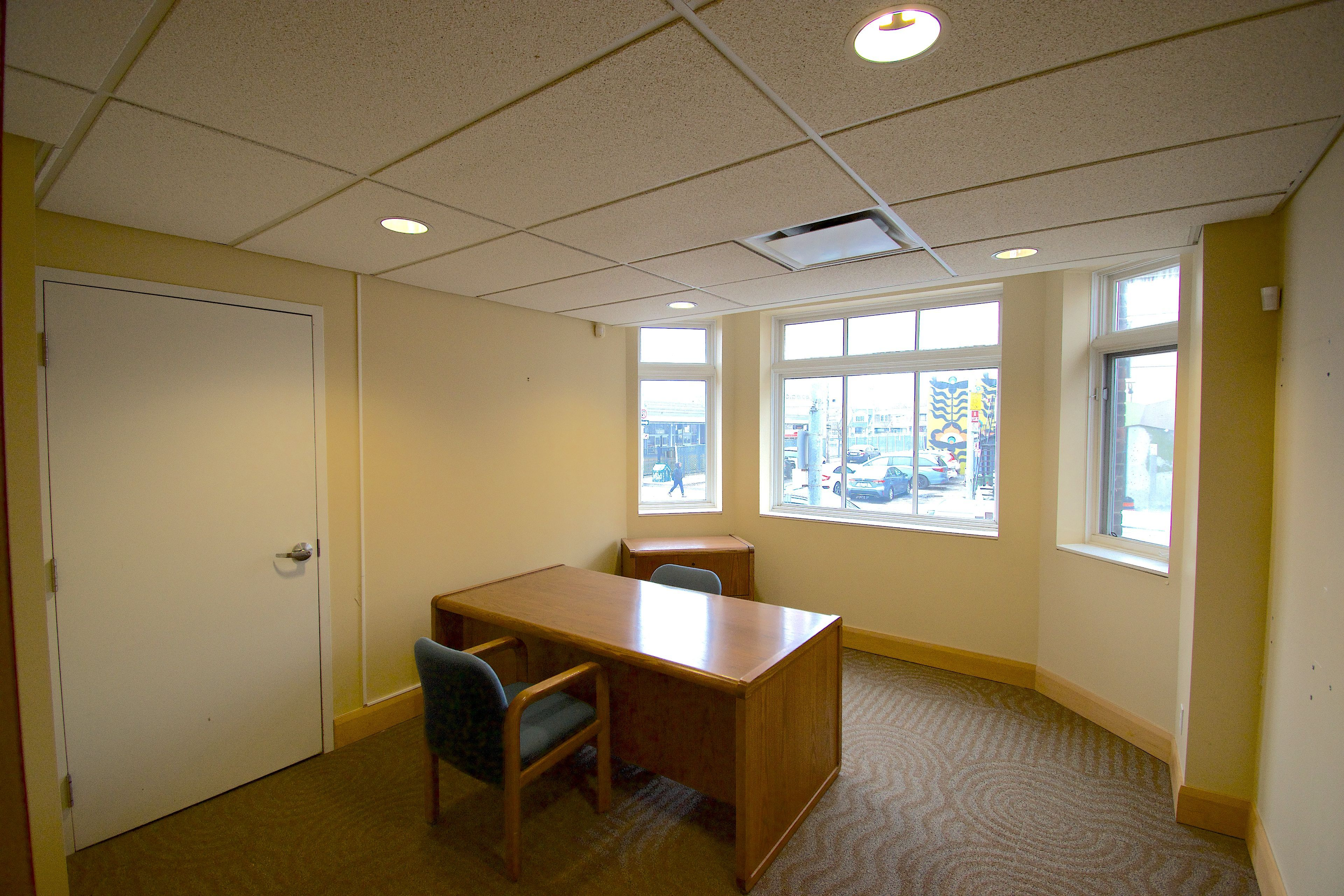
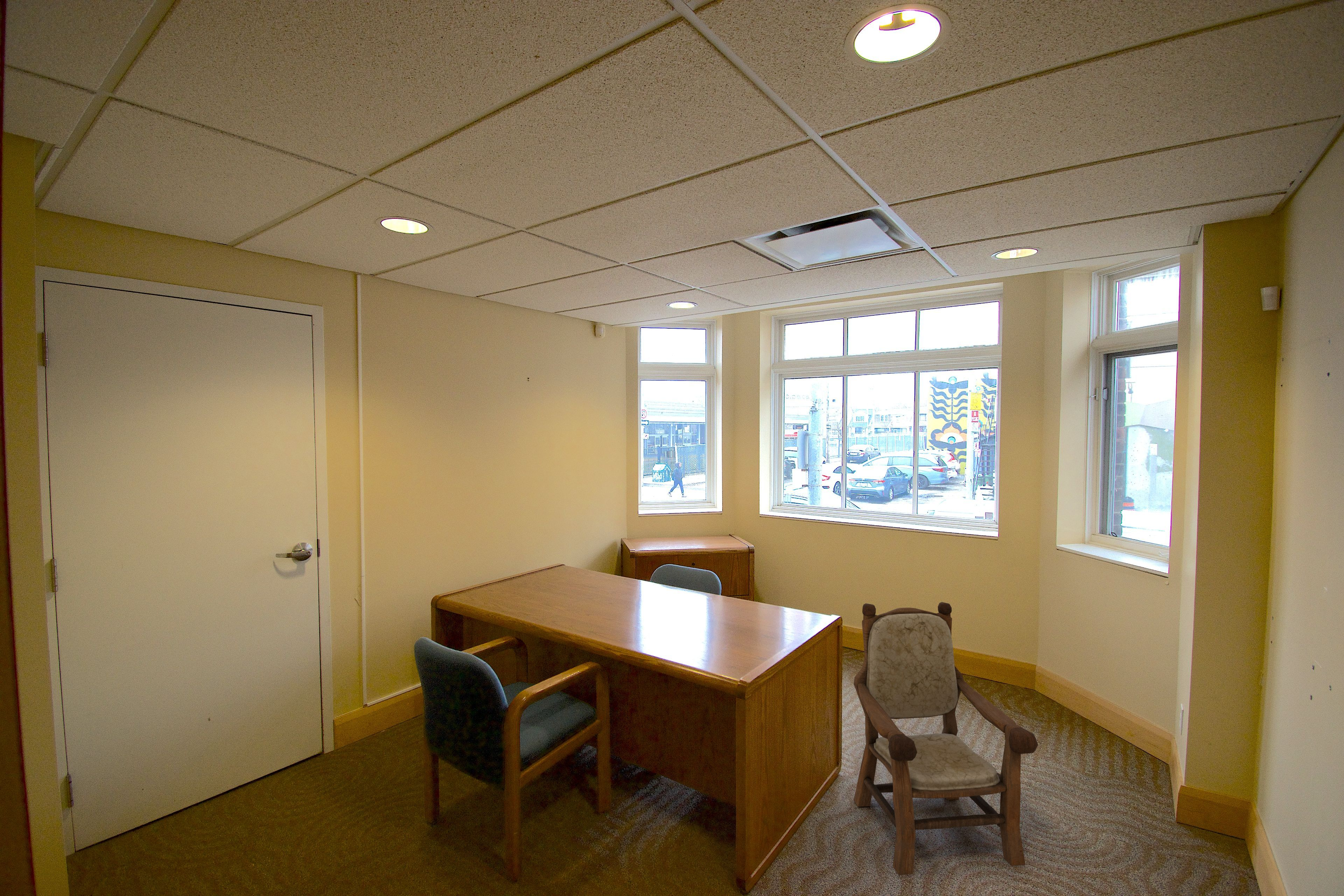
+ armchair (930, 717)
